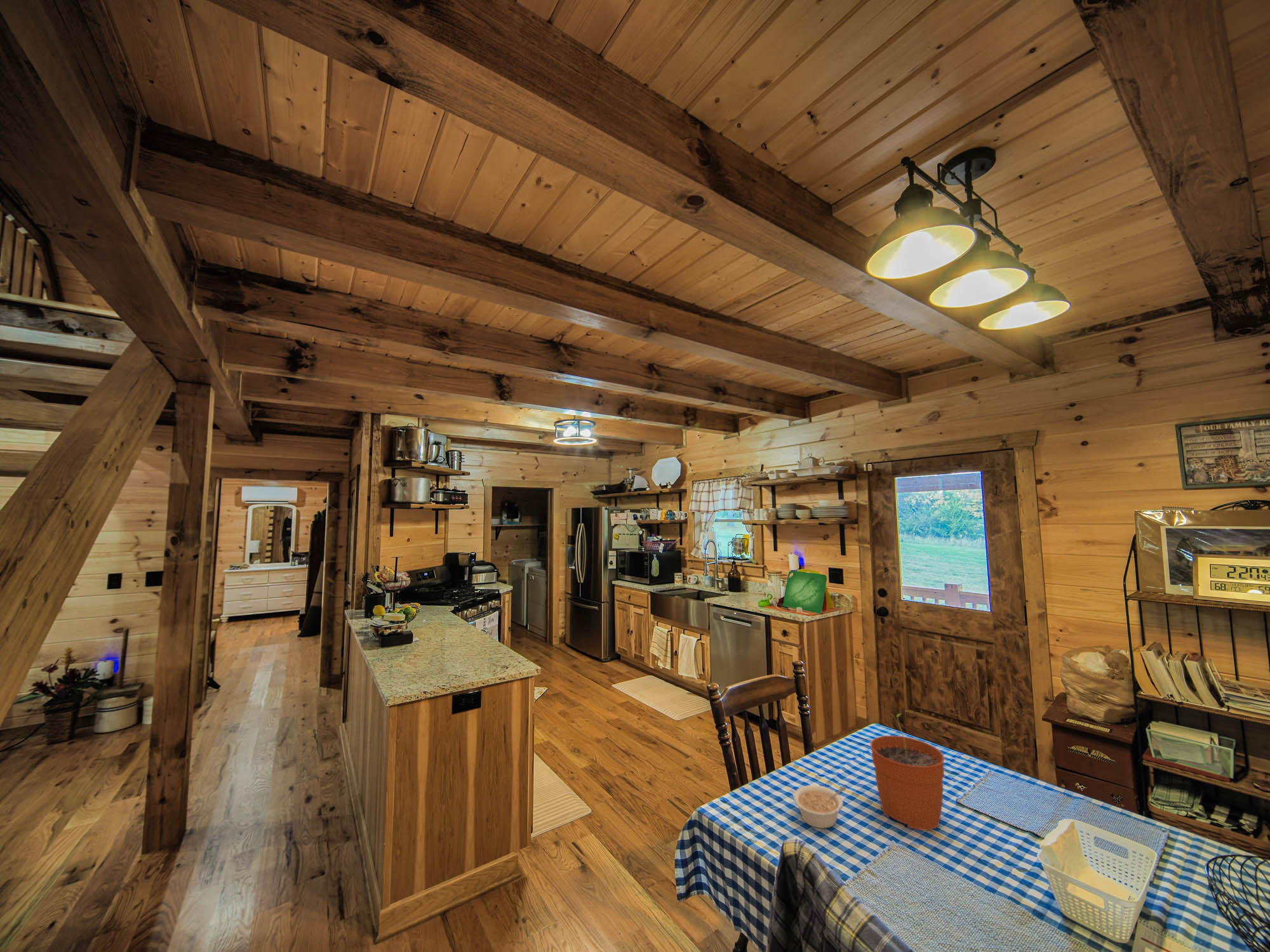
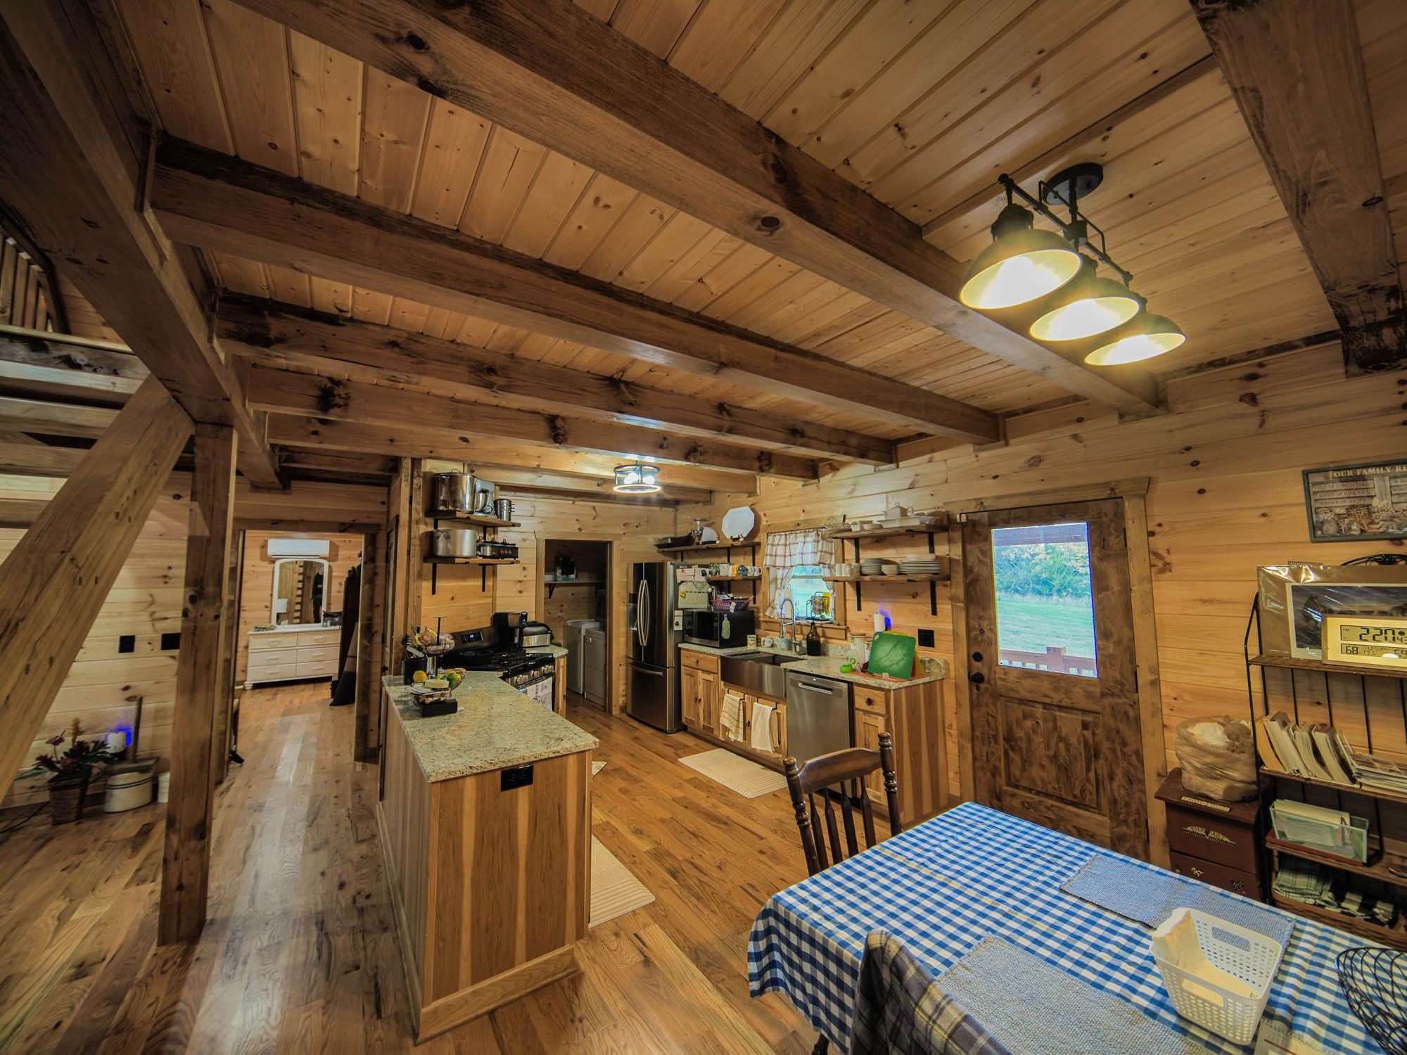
- legume (819, 805)
- plant pot (907, 765)
